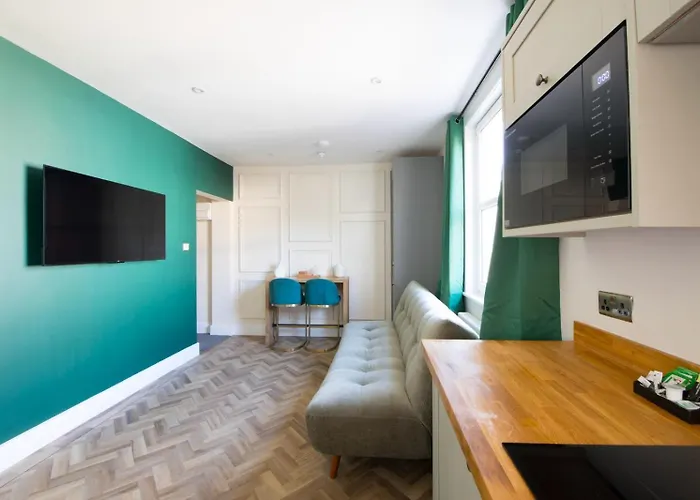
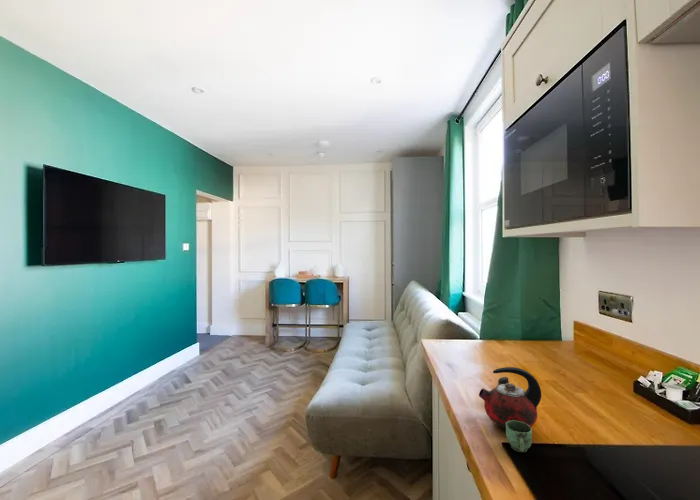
+ kettle (509, 396)
